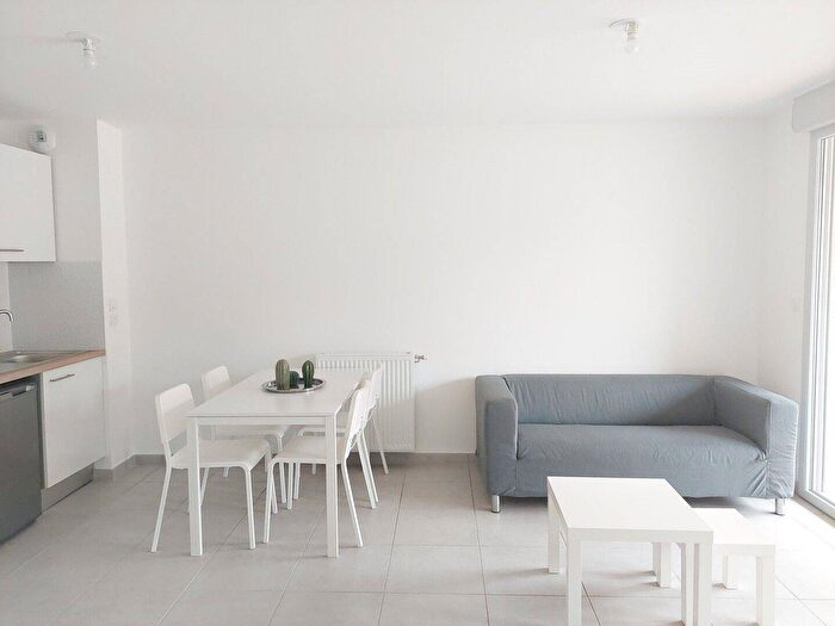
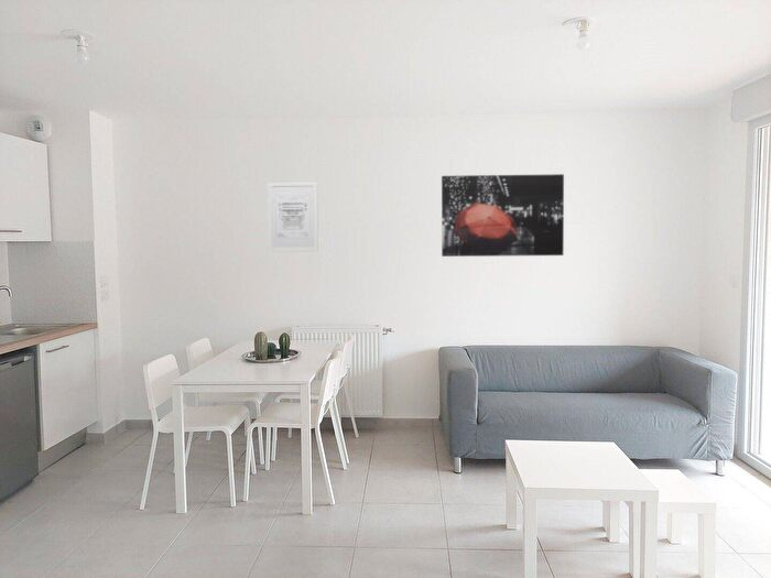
+ wall art (502, 215)
+ wall art (292, 217)
